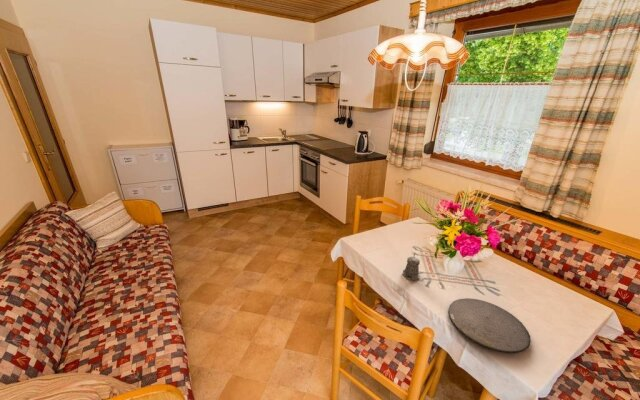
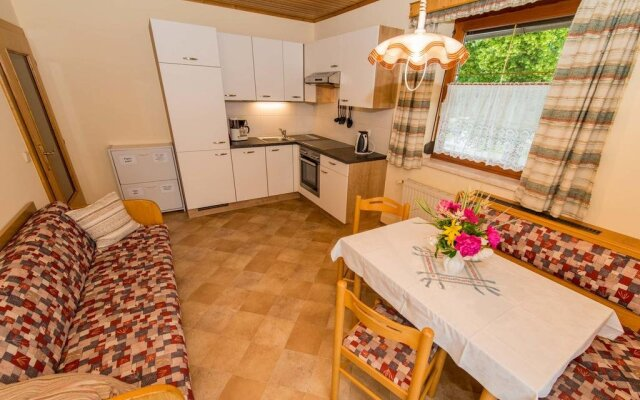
- pepper shaker (412, 265)
- plate (487, 322)
